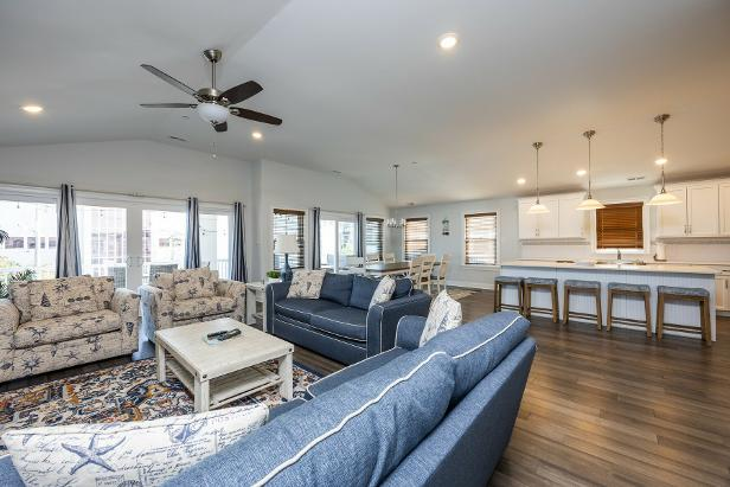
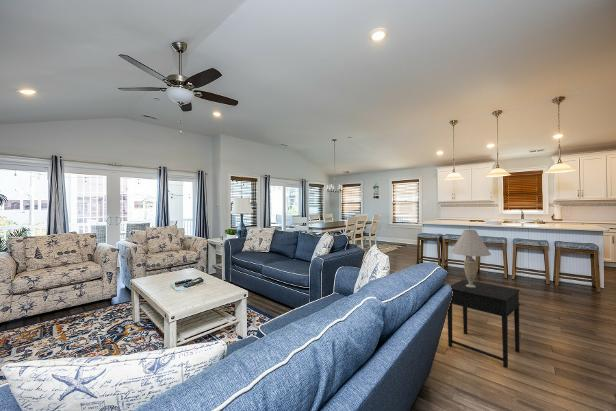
+ table lamp (470, 258)
+ side table (483, 311)
